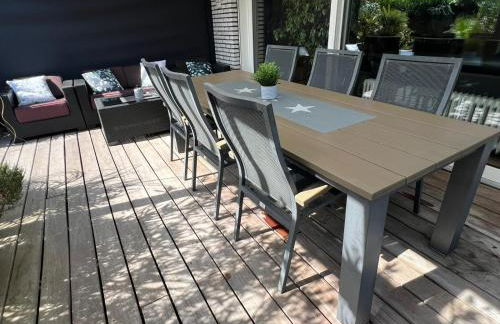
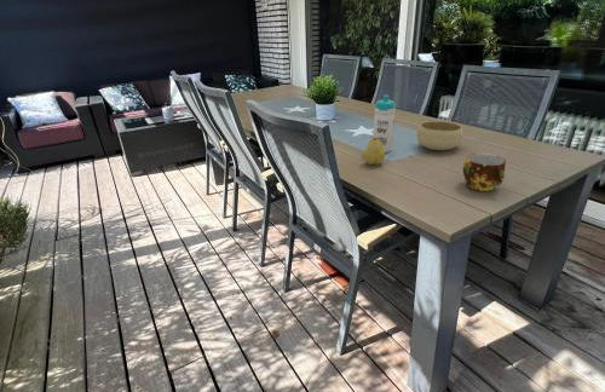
+ bowl (438, 136)
+ cup (484, 173)
+ water bottle (384, 123)
+ fruit (374, 149)
